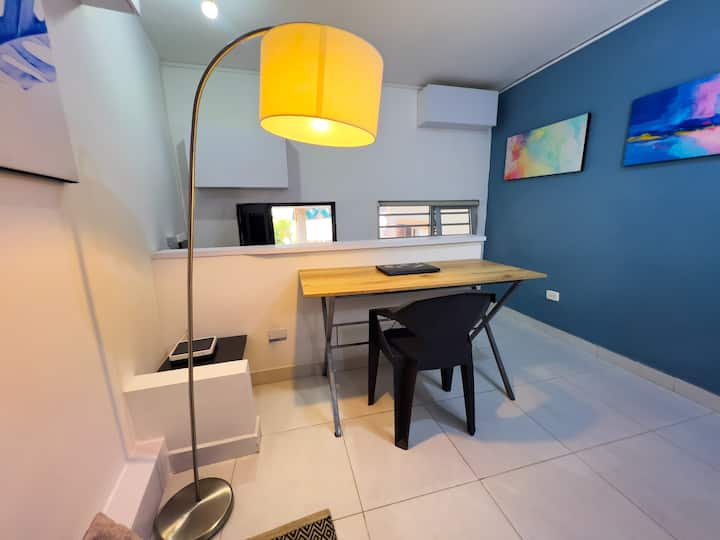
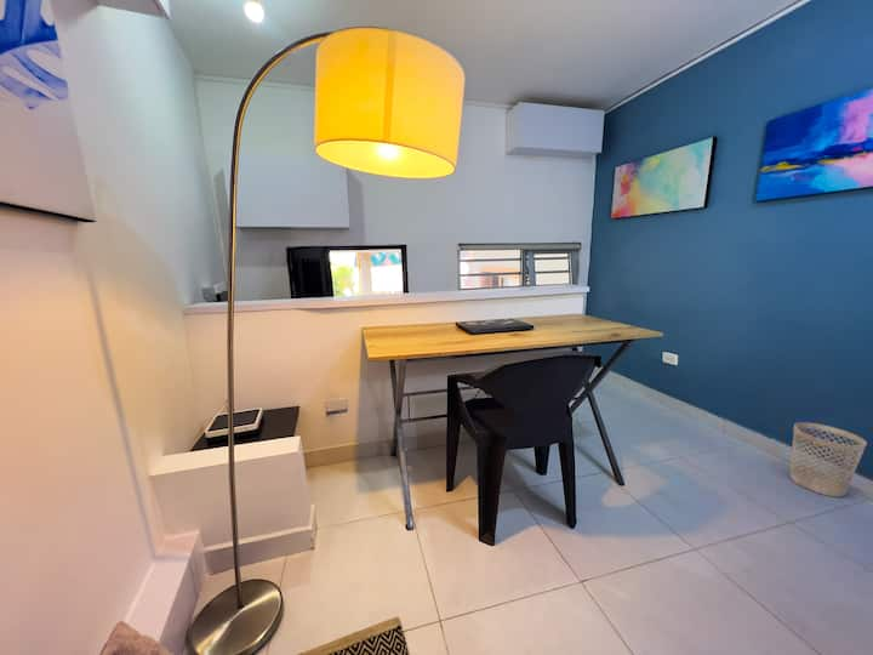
+ wastebasket (822, 458)
